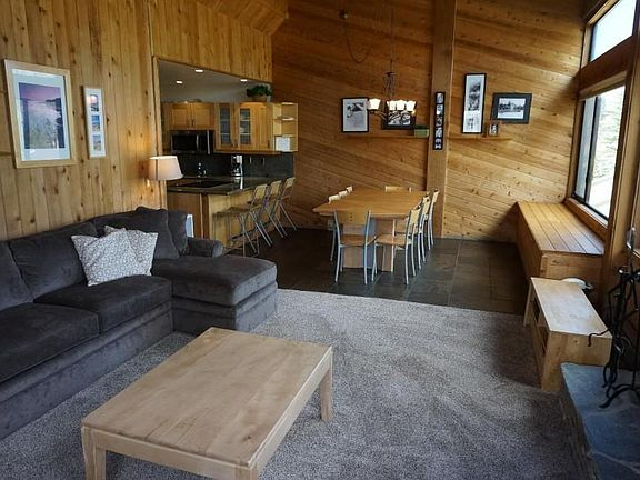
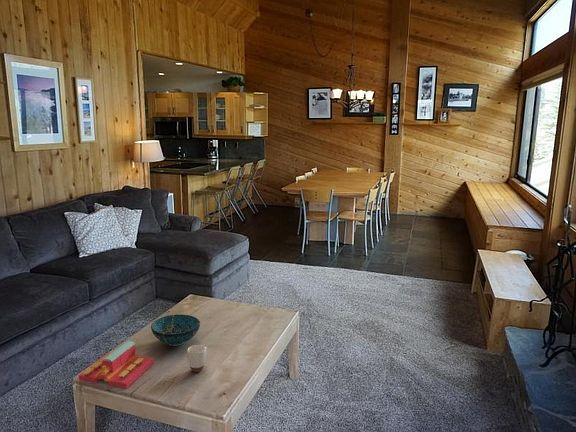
+ decorative bowl (176, 332)
+ book (116, 361)
+ mug (199, 357)
